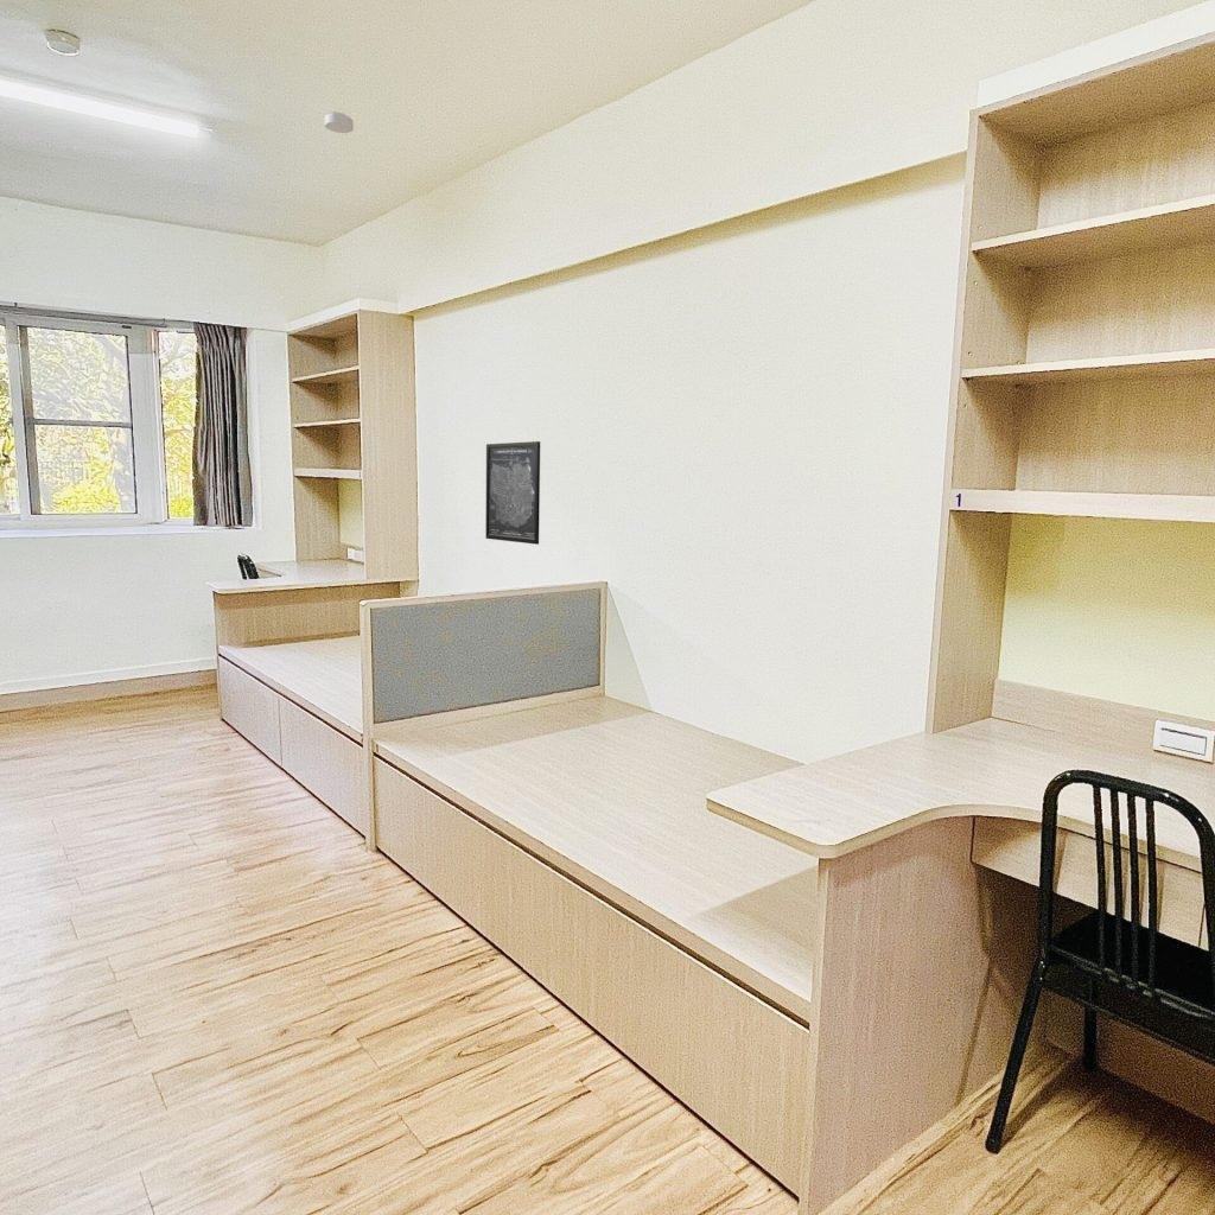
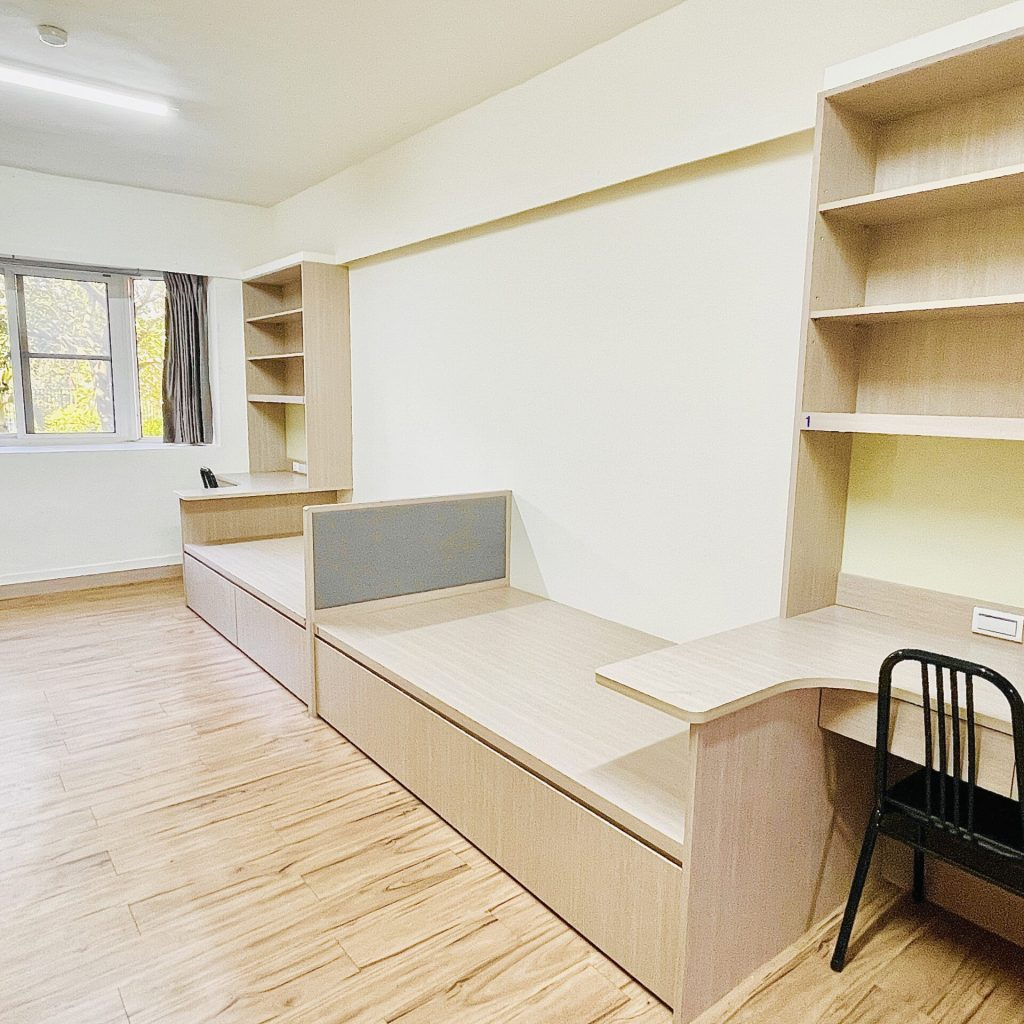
- wall art (511, 492)
- smoke detector (338, 120)
